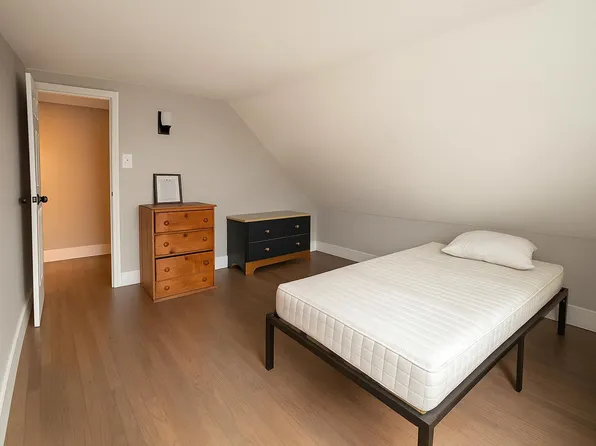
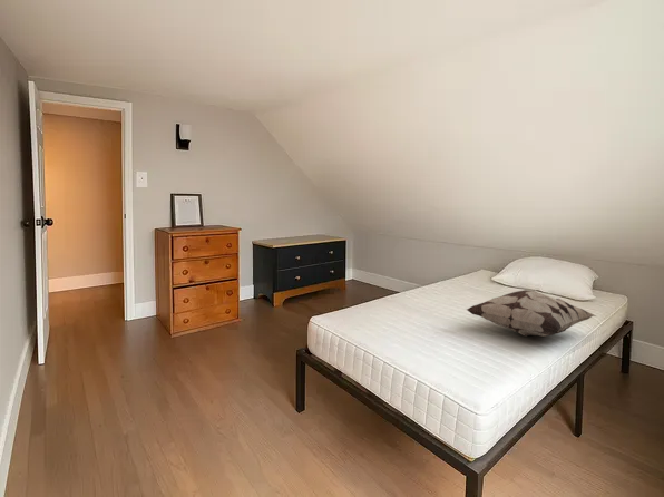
+ decorative pillow (528, 312)
